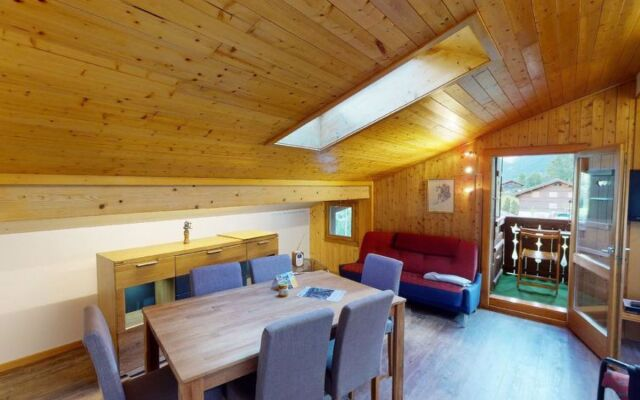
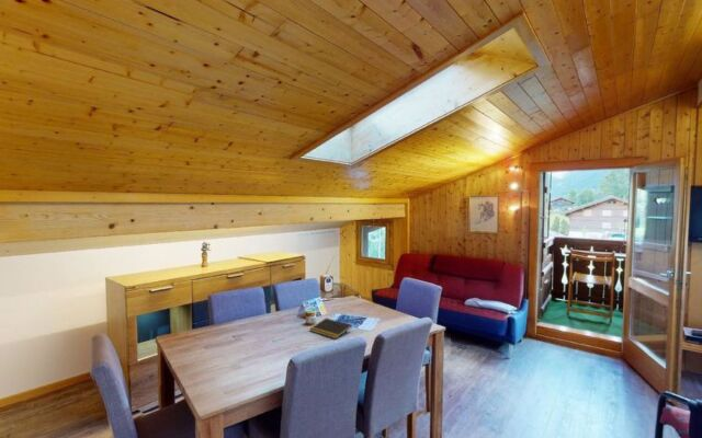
+ notepad (330, 327)
